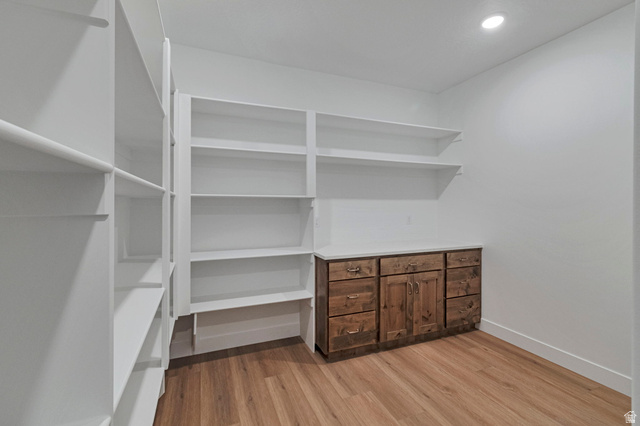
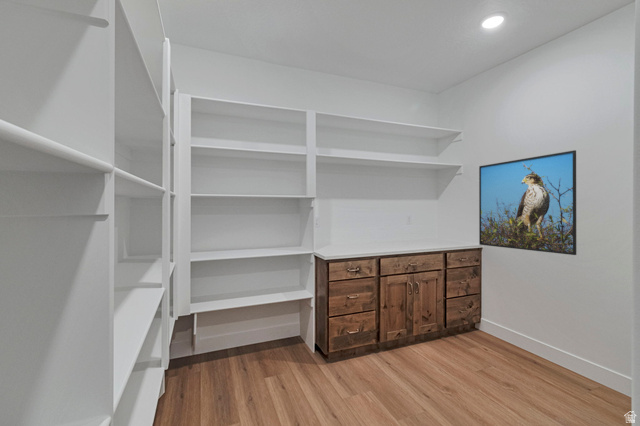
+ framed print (520, 204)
